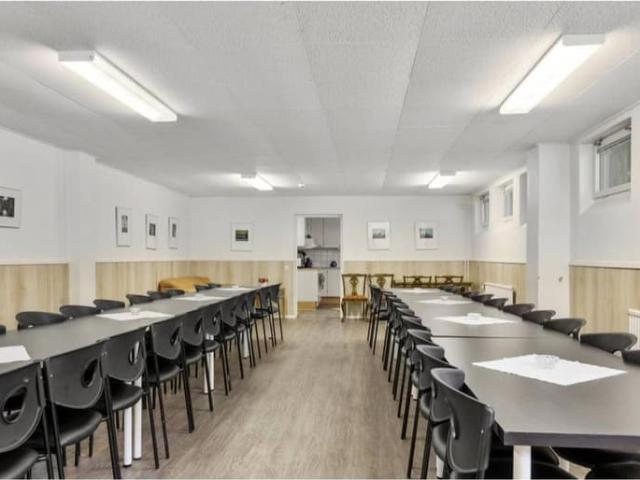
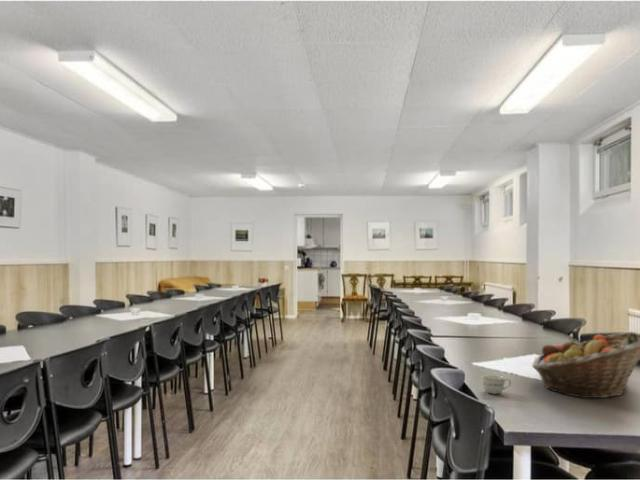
+ fruit basket (589, 360)
+ cup (496, 384)
